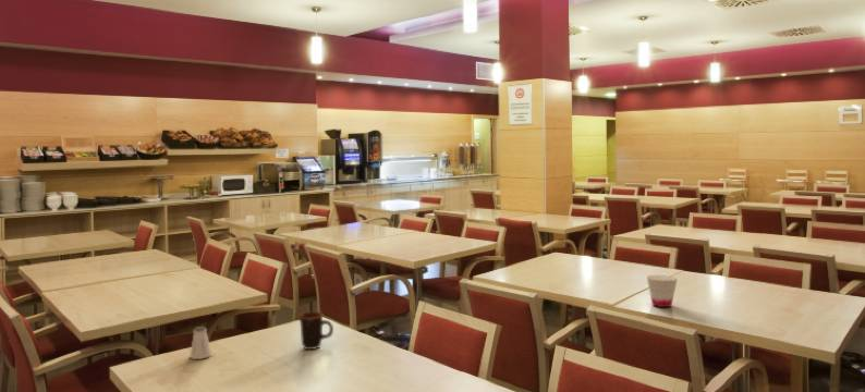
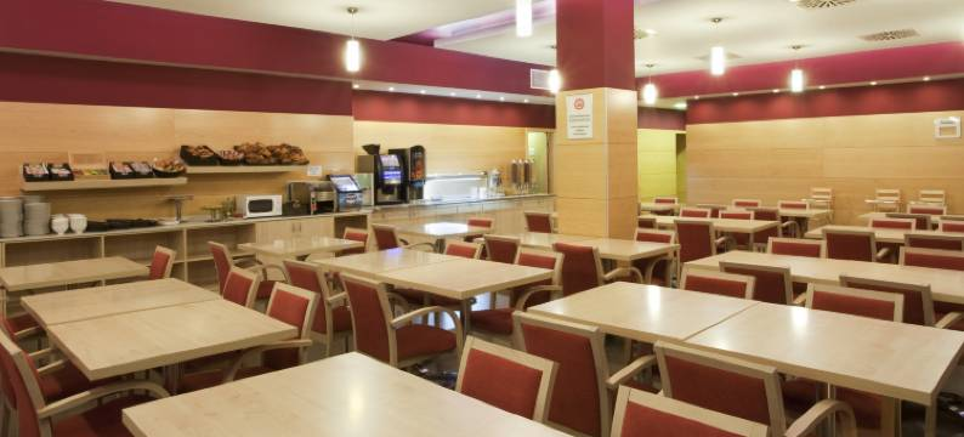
- mug (316, 330)
- saltshaker (200, 341)
- cup (661, 291)
